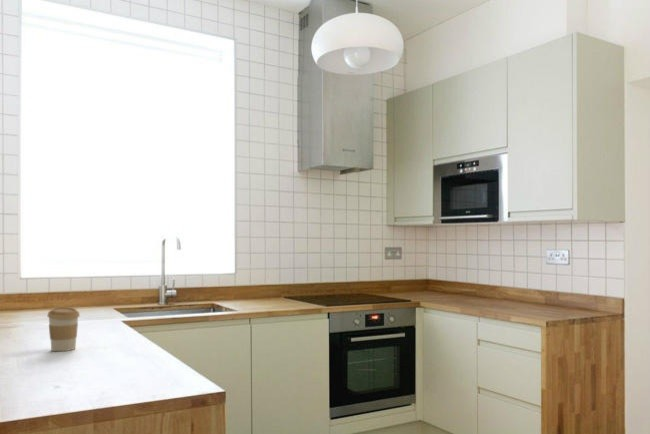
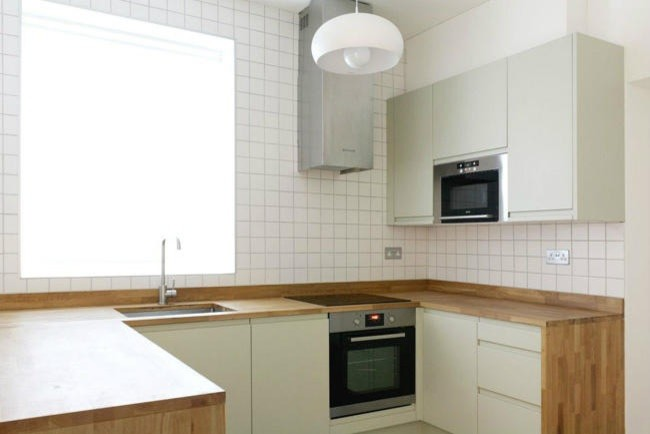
- coffee cup (63, 328)
